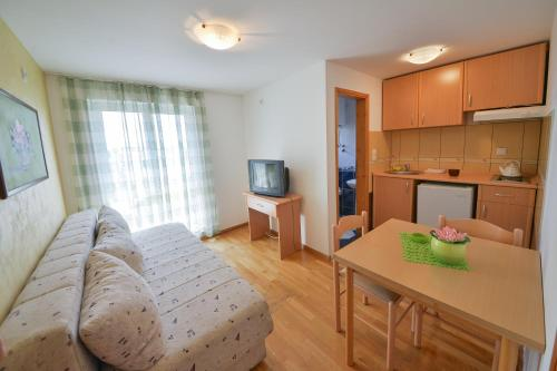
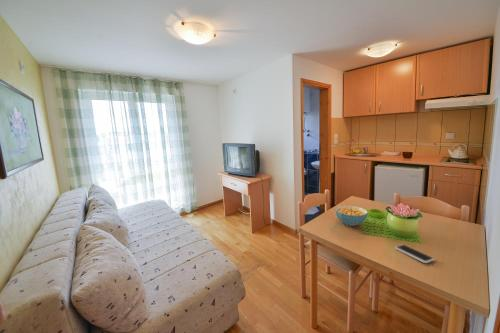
+ cereal bowl (350, 217)
+ smartphone (413, 253)
